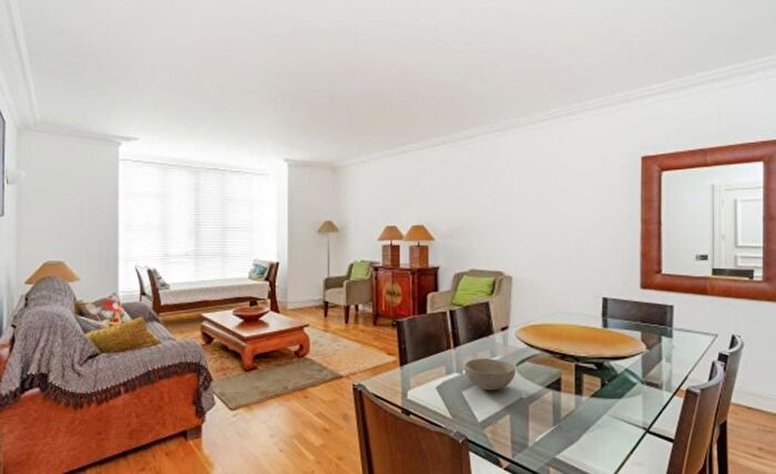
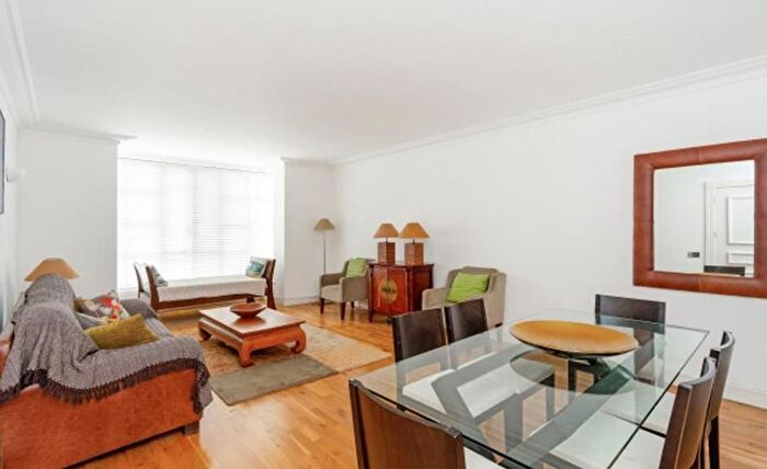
- bowl (489, 375)
